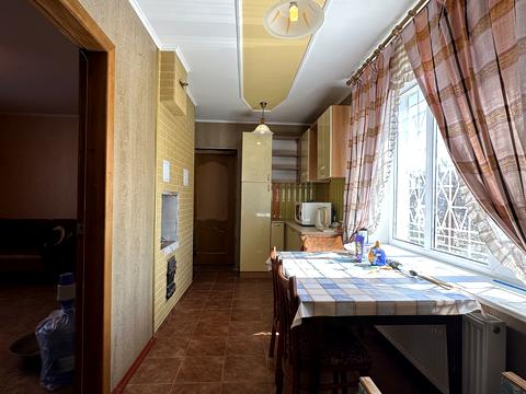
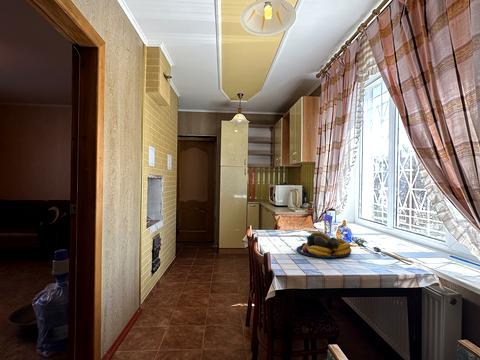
+ fruit bowl (322, 242)
